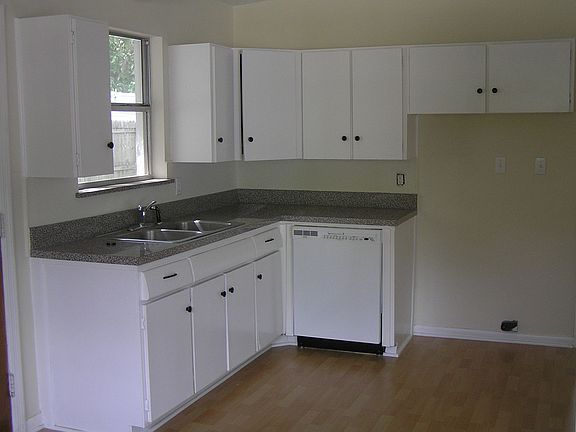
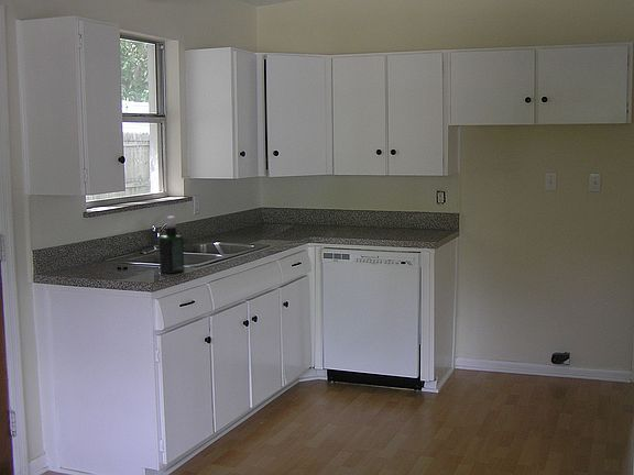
+ spray bottle (171, 244)
